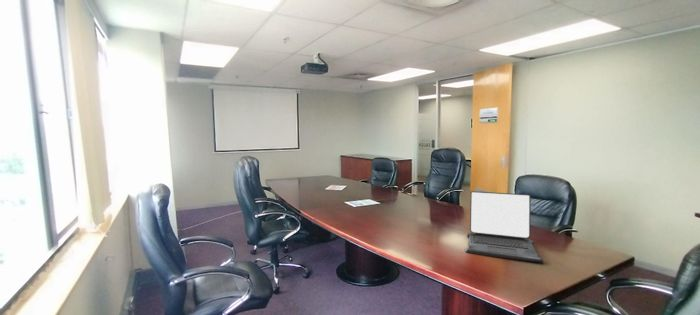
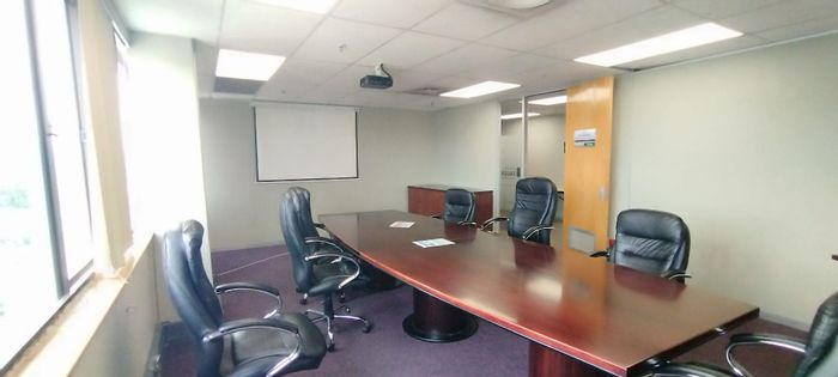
- laptop (501, 222)
